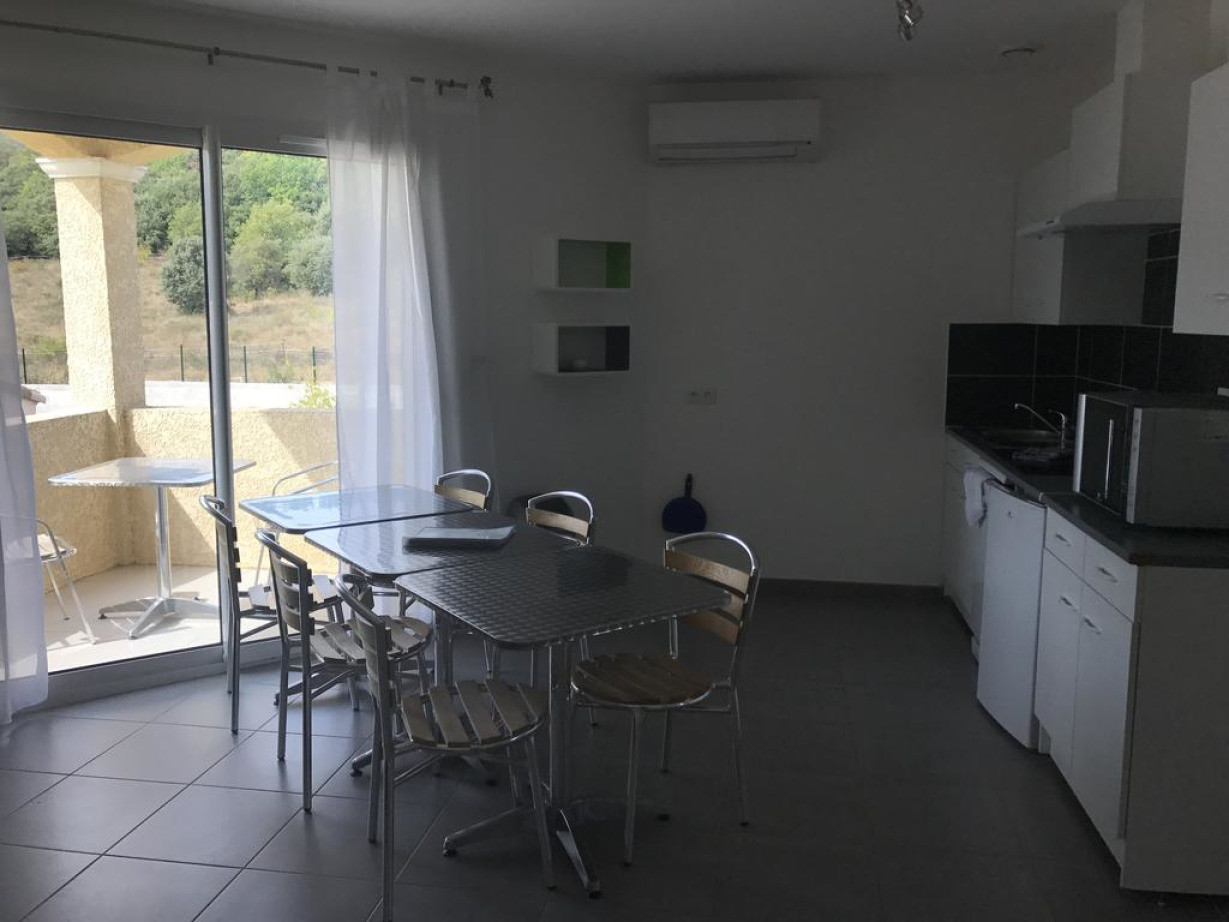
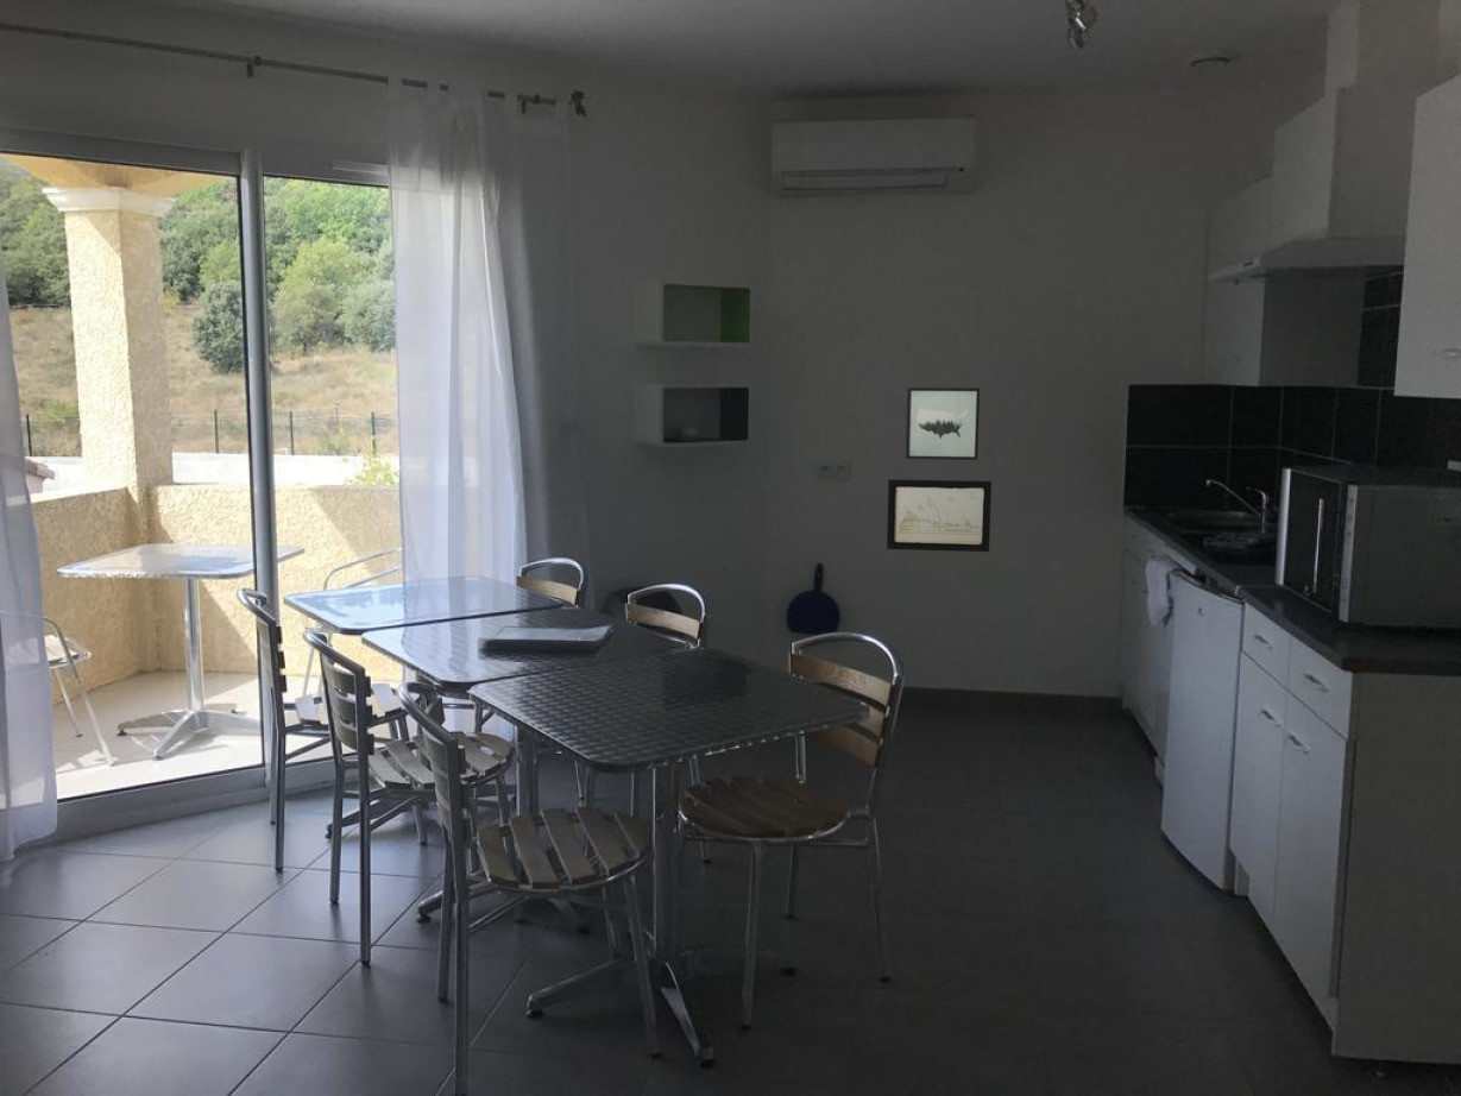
+ wall art (938, 515)
+ wall art (942, 423)
